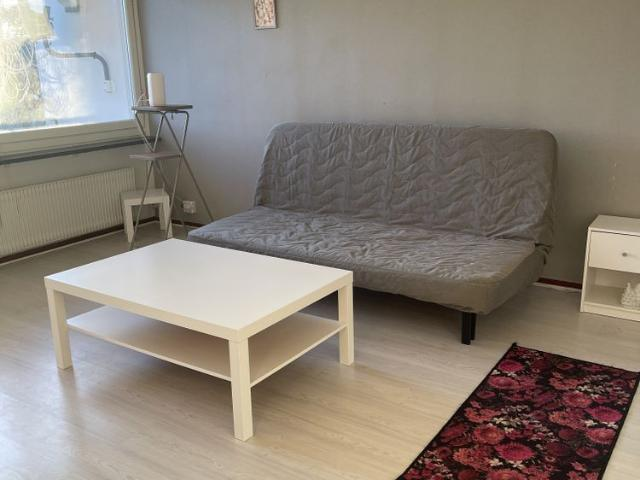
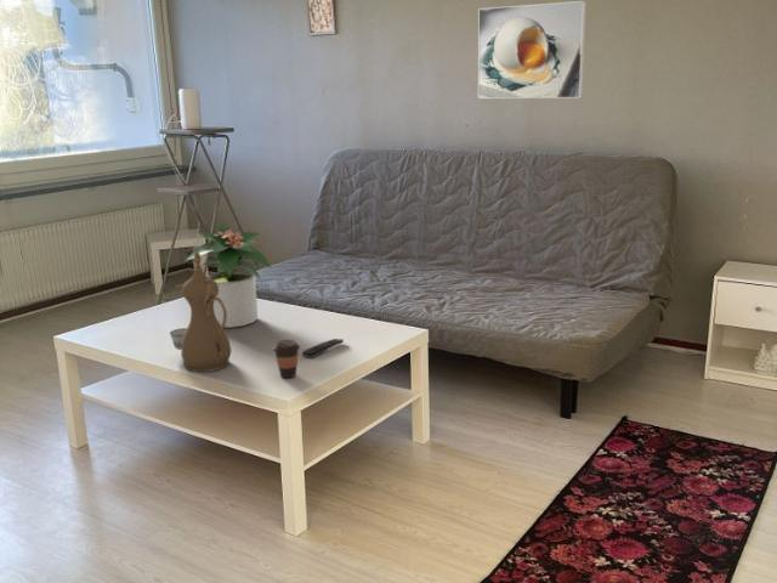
+ teapot (198, 307)
+ remote control (324, 346)
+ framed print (528, 52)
+ potted plant (232, 276)
+ coffee cup (287, 358)
